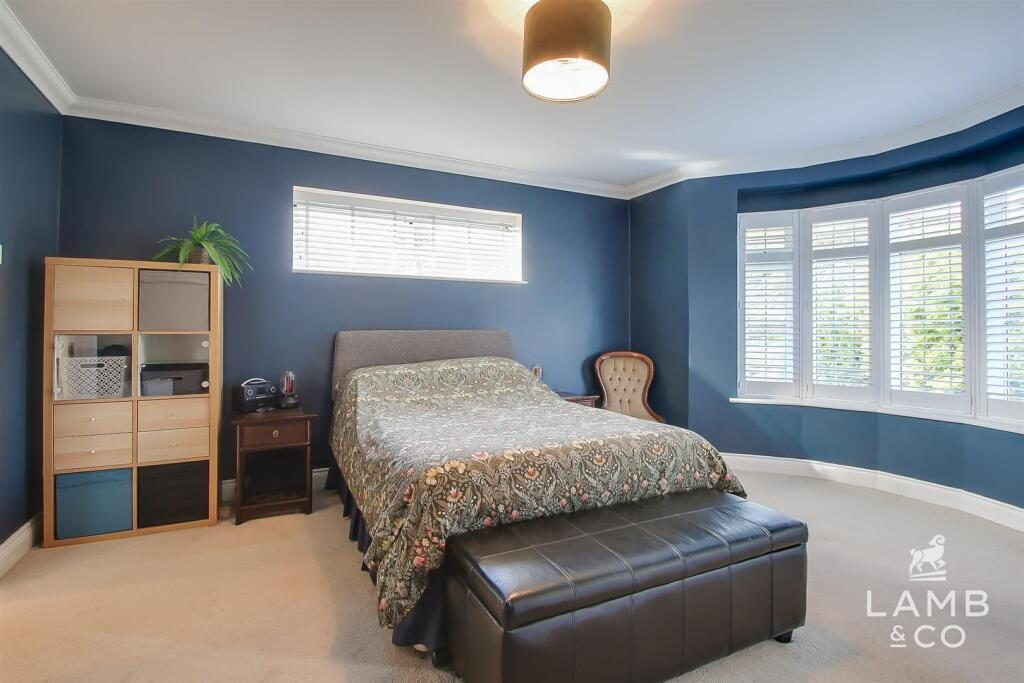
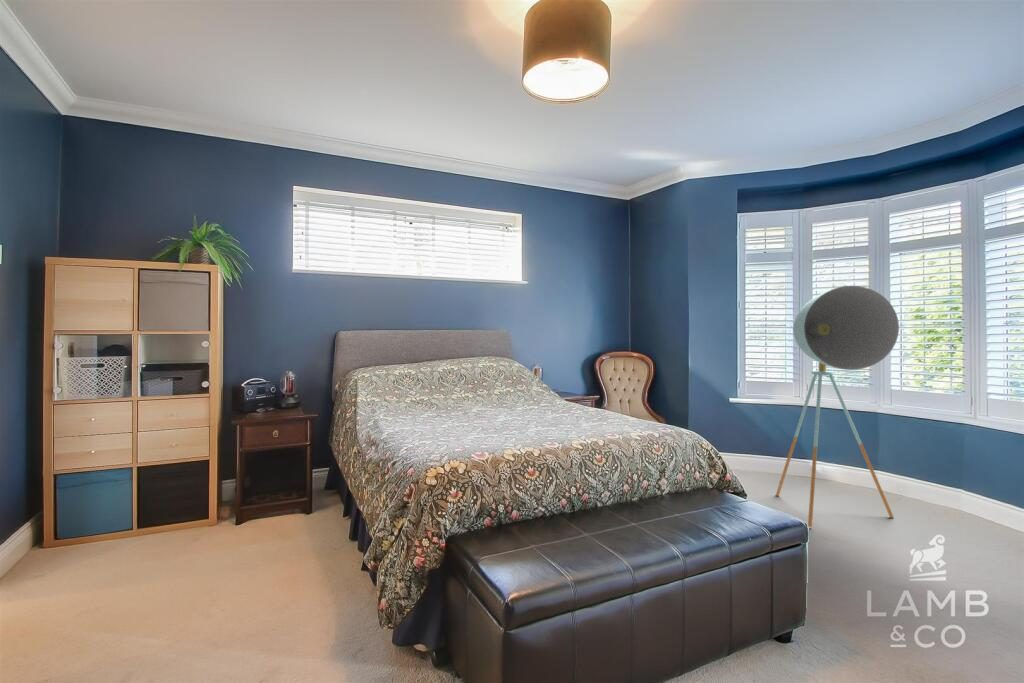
+ floor lamp (840, 402)
